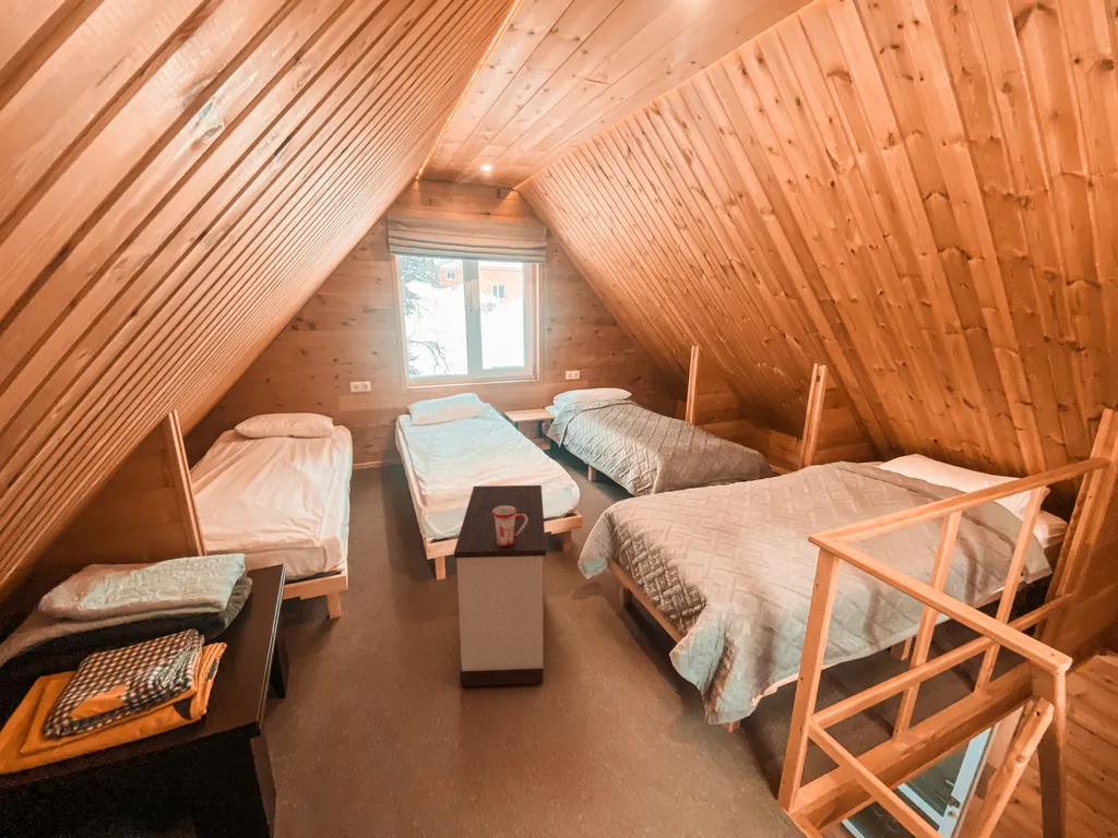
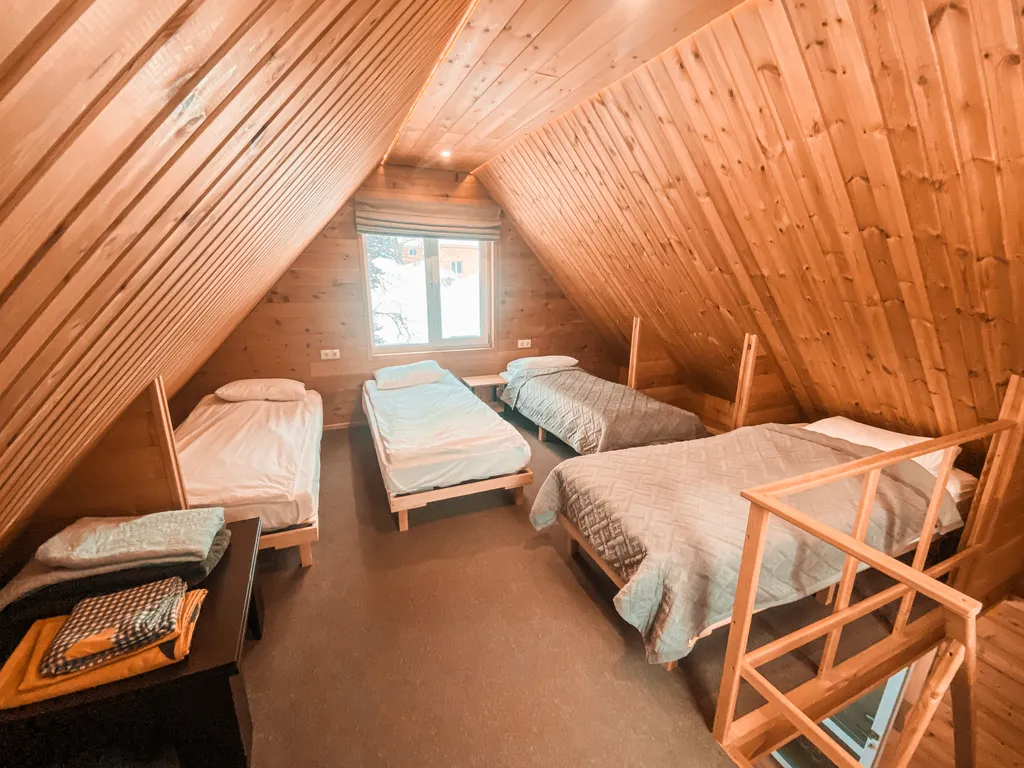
- nightstand (504, 573)
- mug (510, 526)
